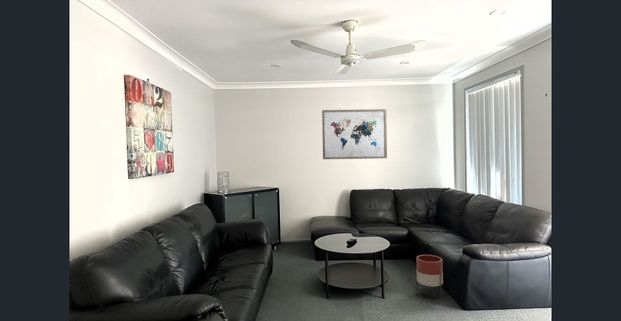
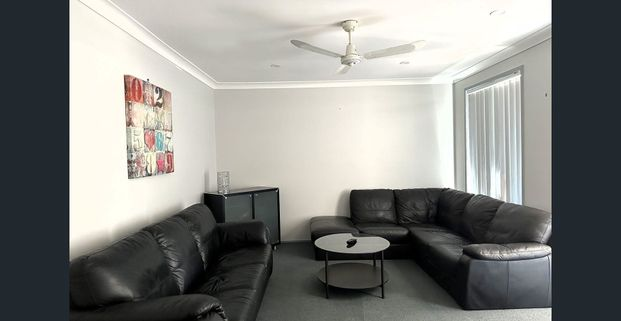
- wall art (354, 134)
- planter (428, 276)
